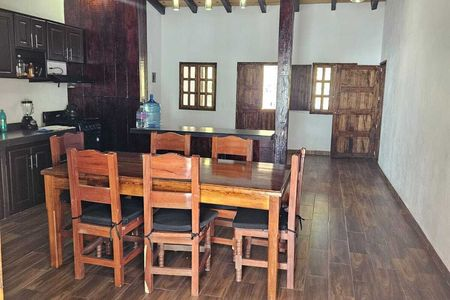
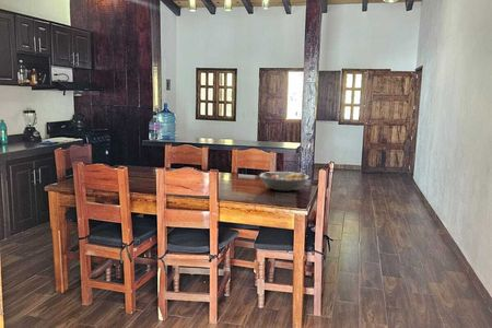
+ fruit bowl (283, 180)
